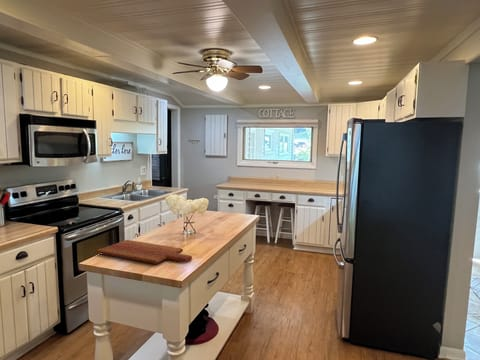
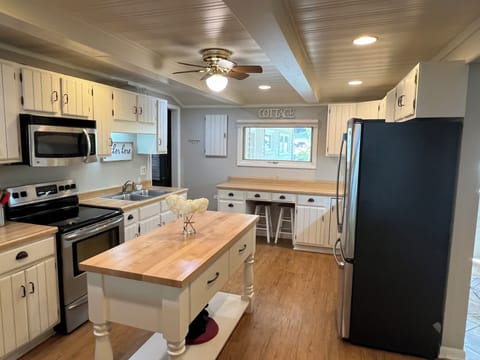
- cutting board (142, 251)
